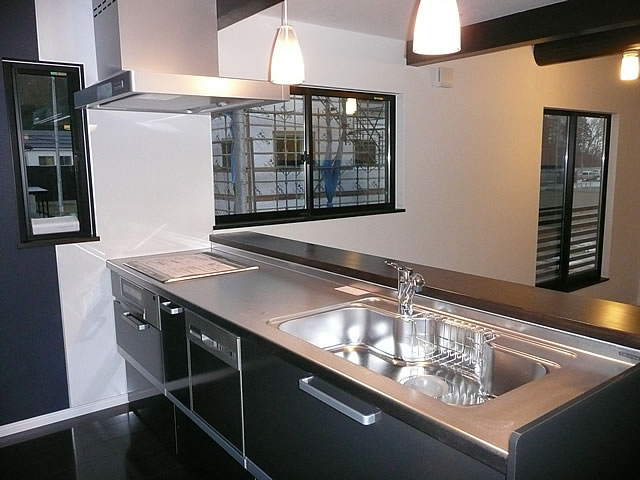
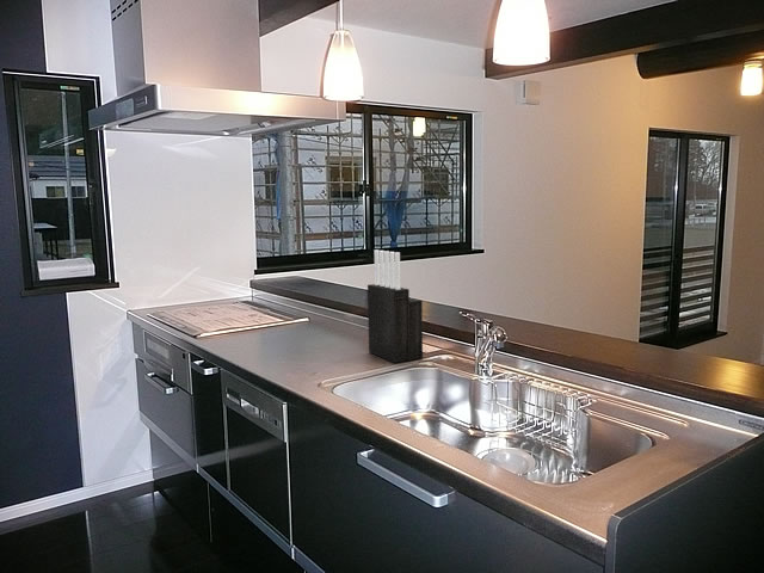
+ knife block (396, 303)
